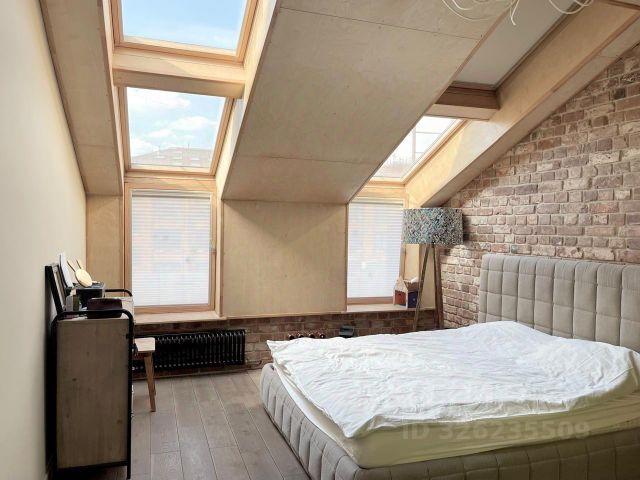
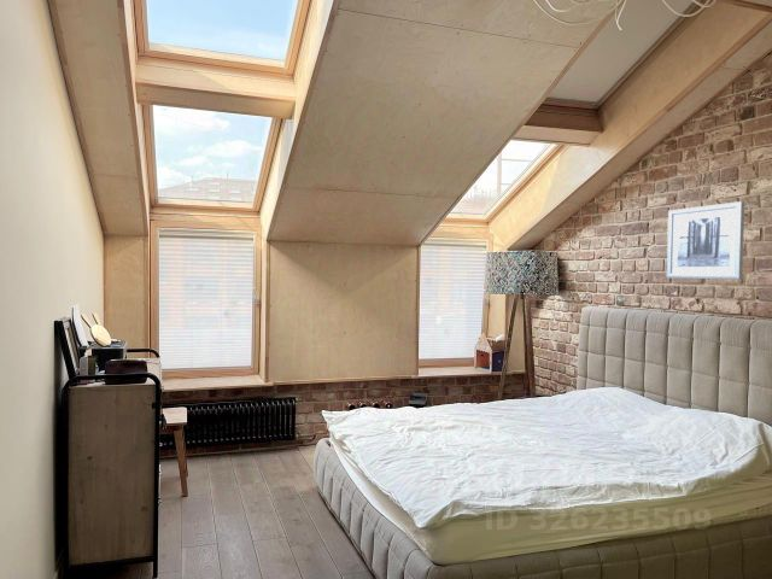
+ wall art (702, 242)
